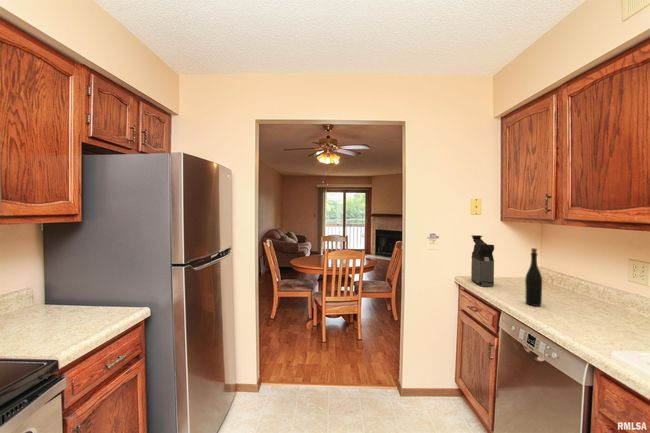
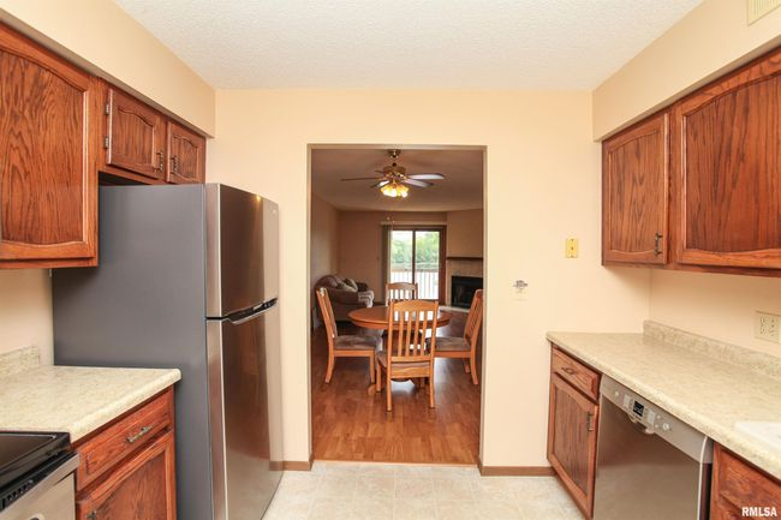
- bottle (533, 276)
- coffee maker (481, 259)
